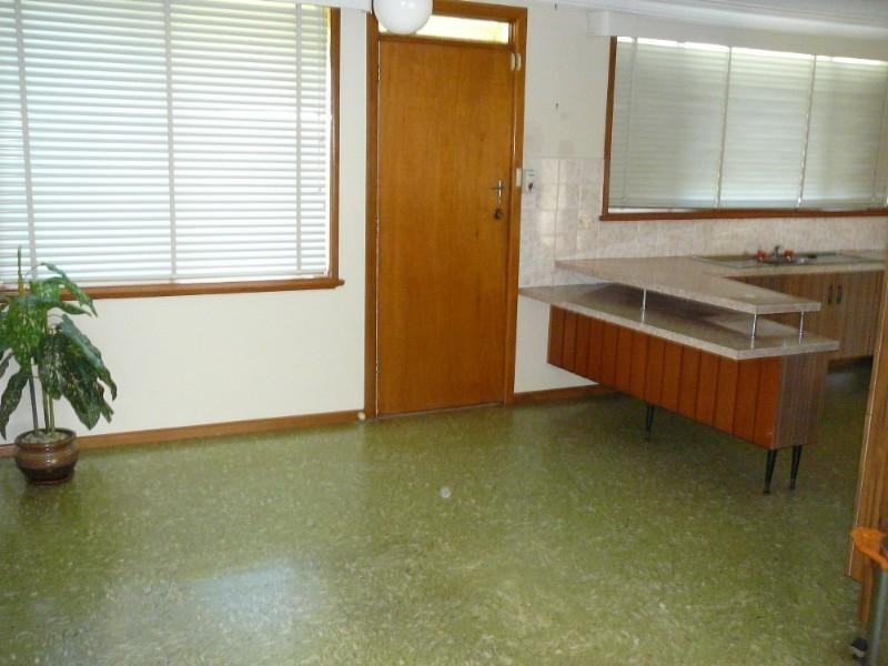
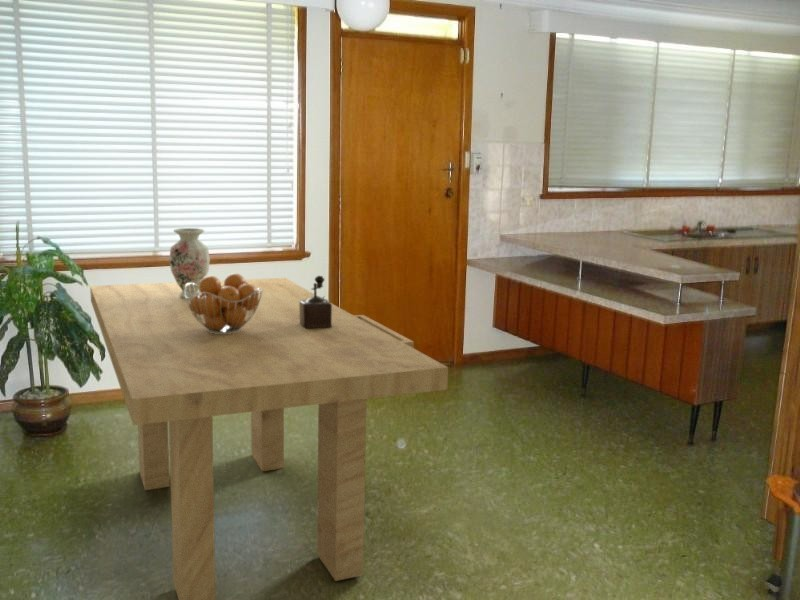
+ vase (189, 262)
+ pepper mill (314, 300)
+ fruit basket (223, 302)
+ dining table (255, 417)
